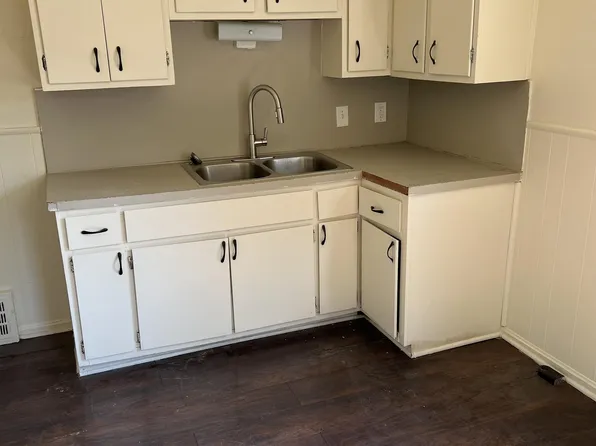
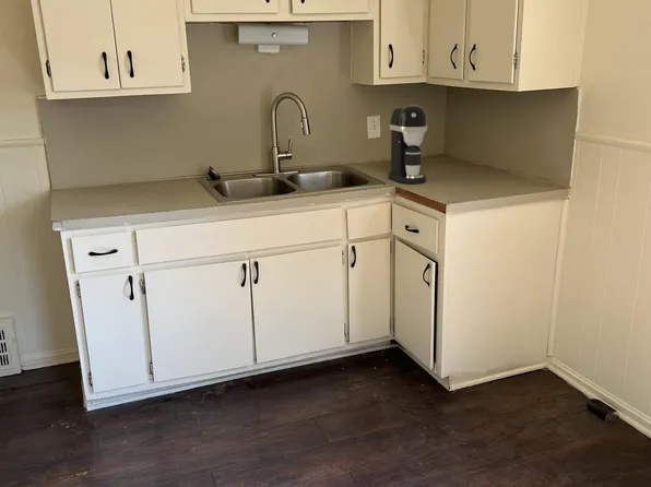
+ coffee maker (407, 142)
